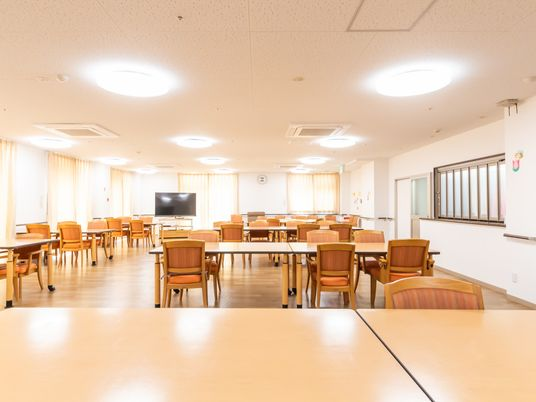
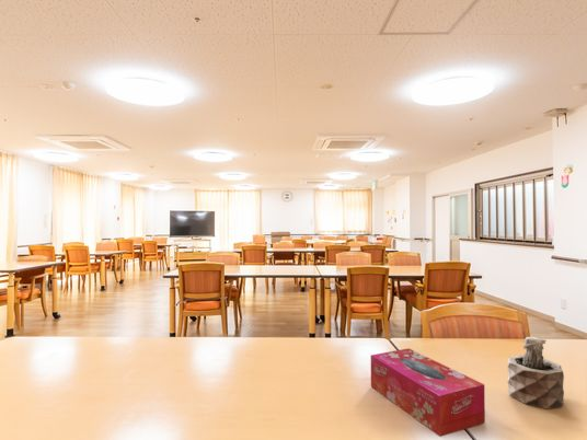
+ tissue box (422, 385)
+ succulent plant (534, 367)
